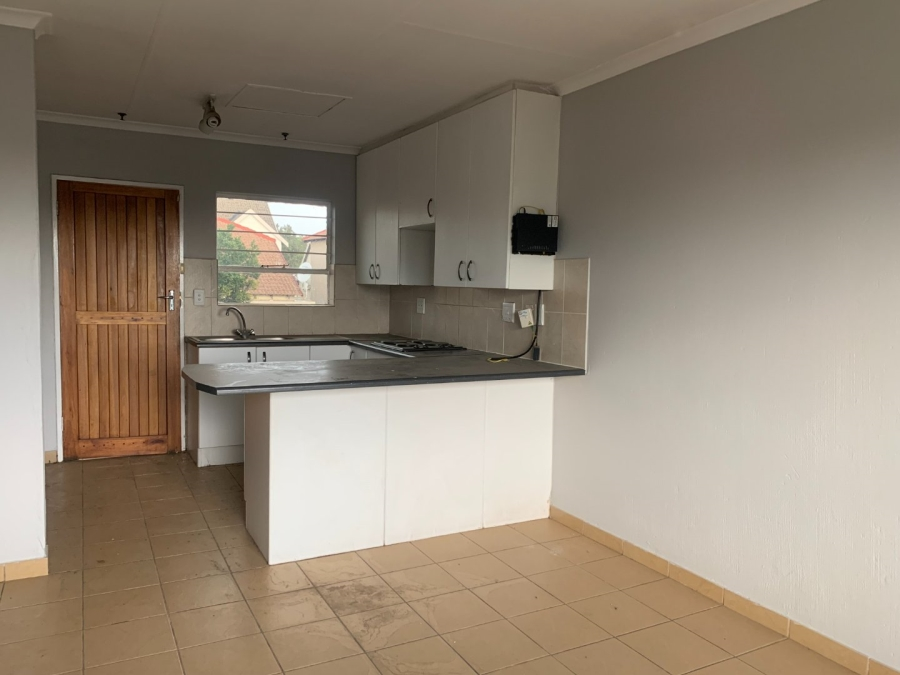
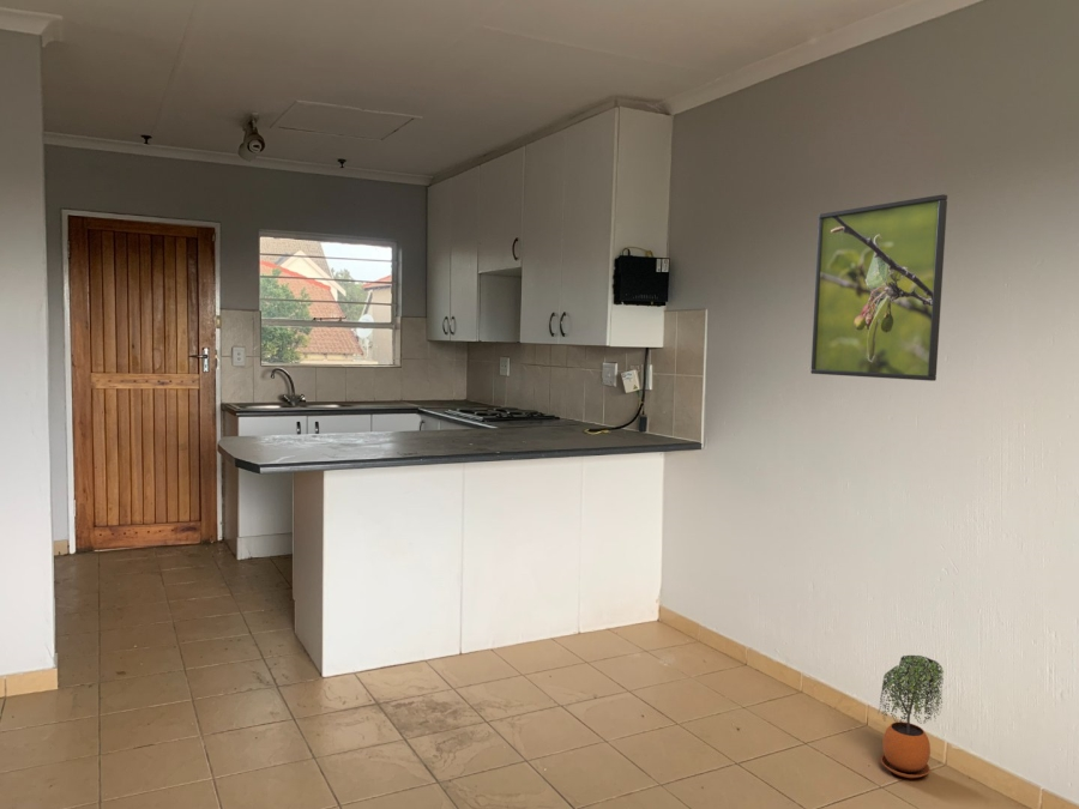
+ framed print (873, 291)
+ potted plant (909, 712)
